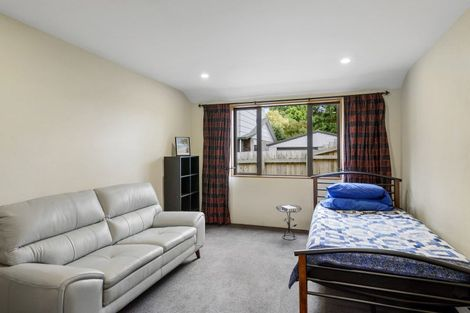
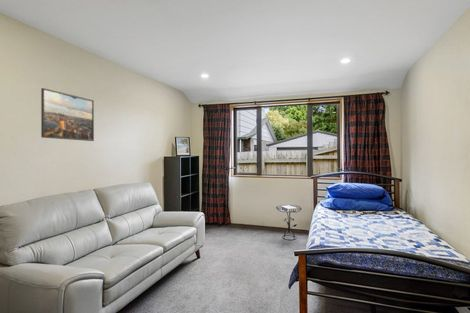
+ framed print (70, 117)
